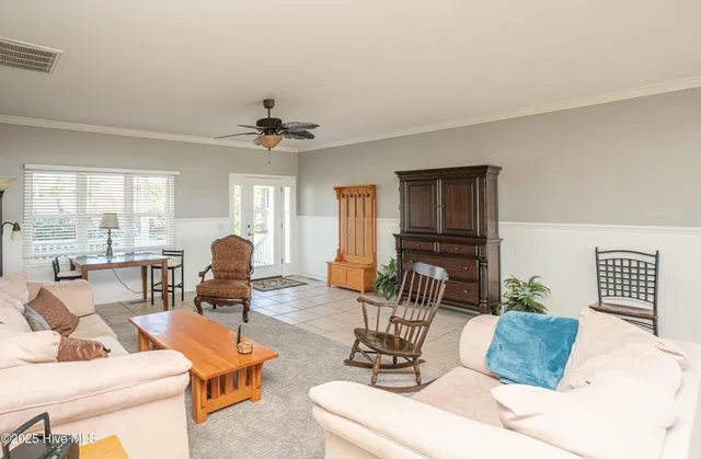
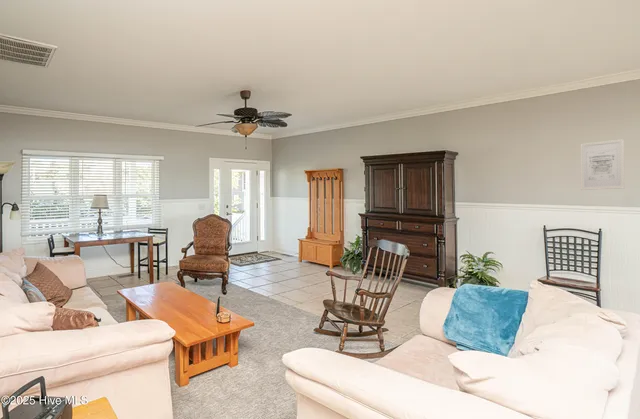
+ wall art (601, 165)
